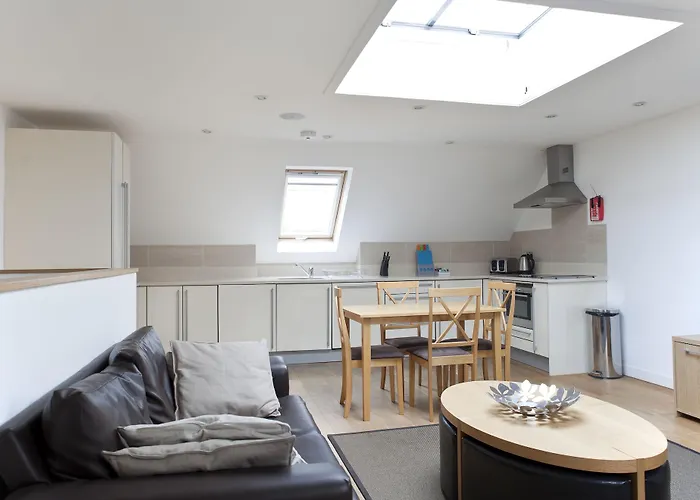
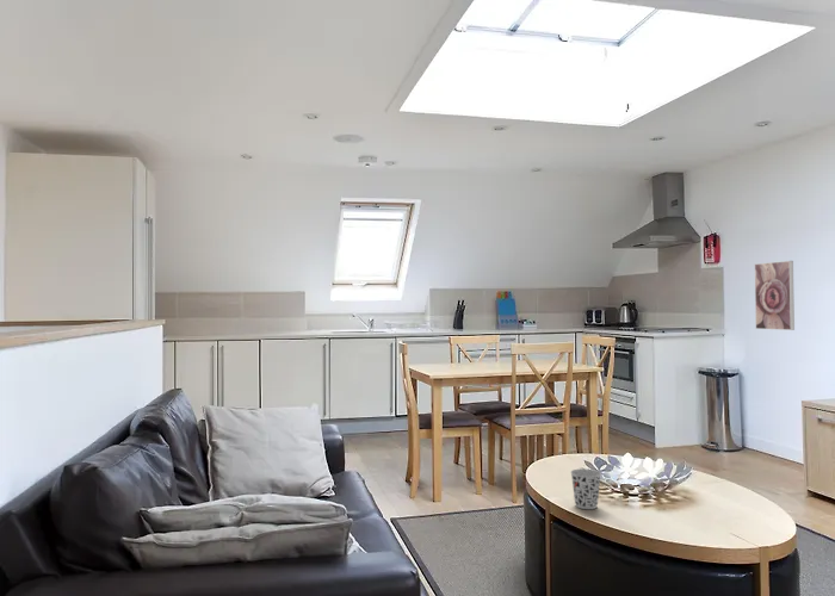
+ cup (586, 489)
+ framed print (773, 296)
